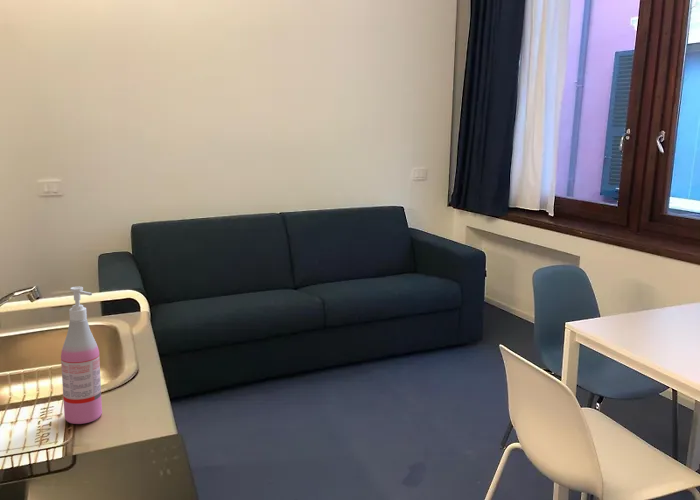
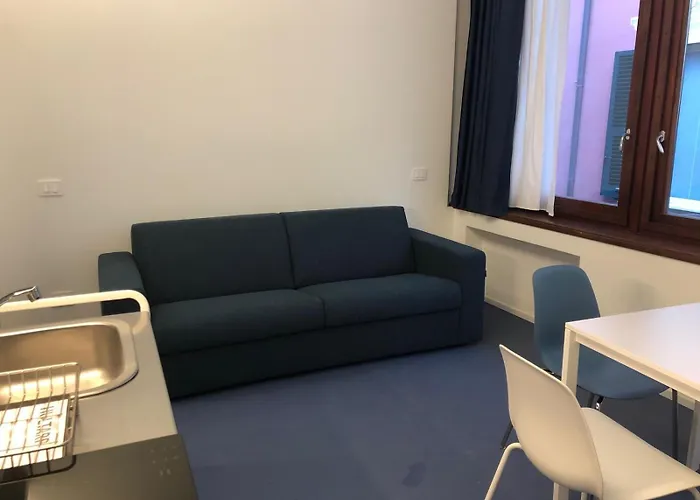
- soap dispenser (81, 353)
